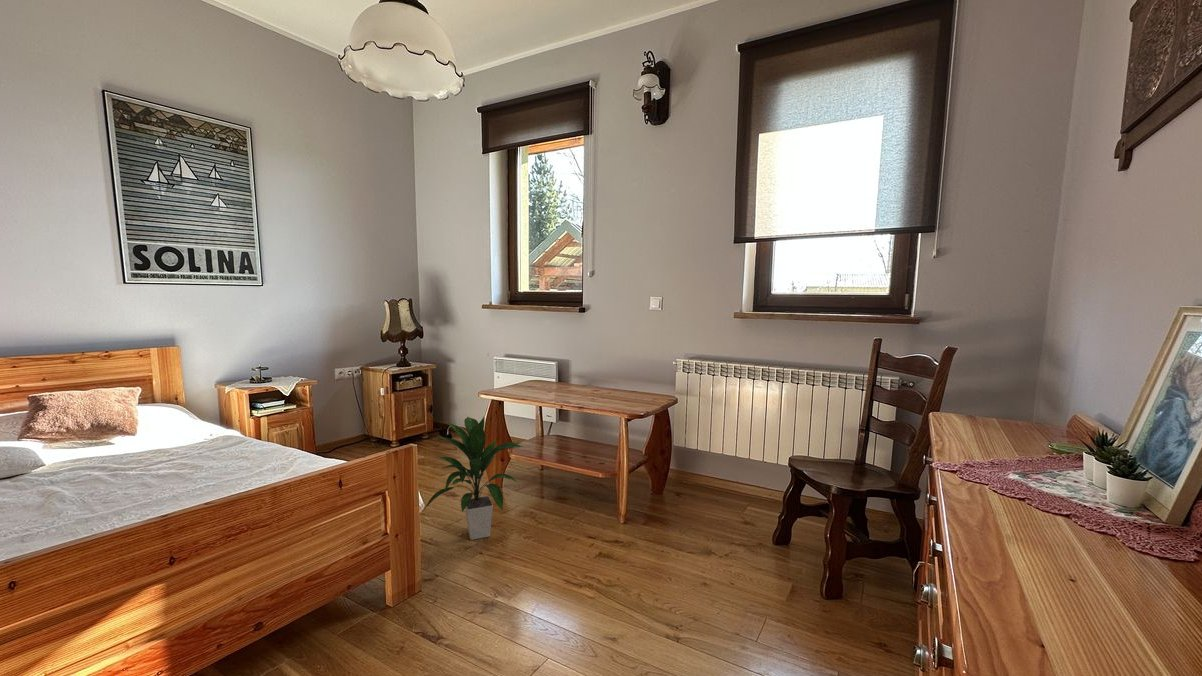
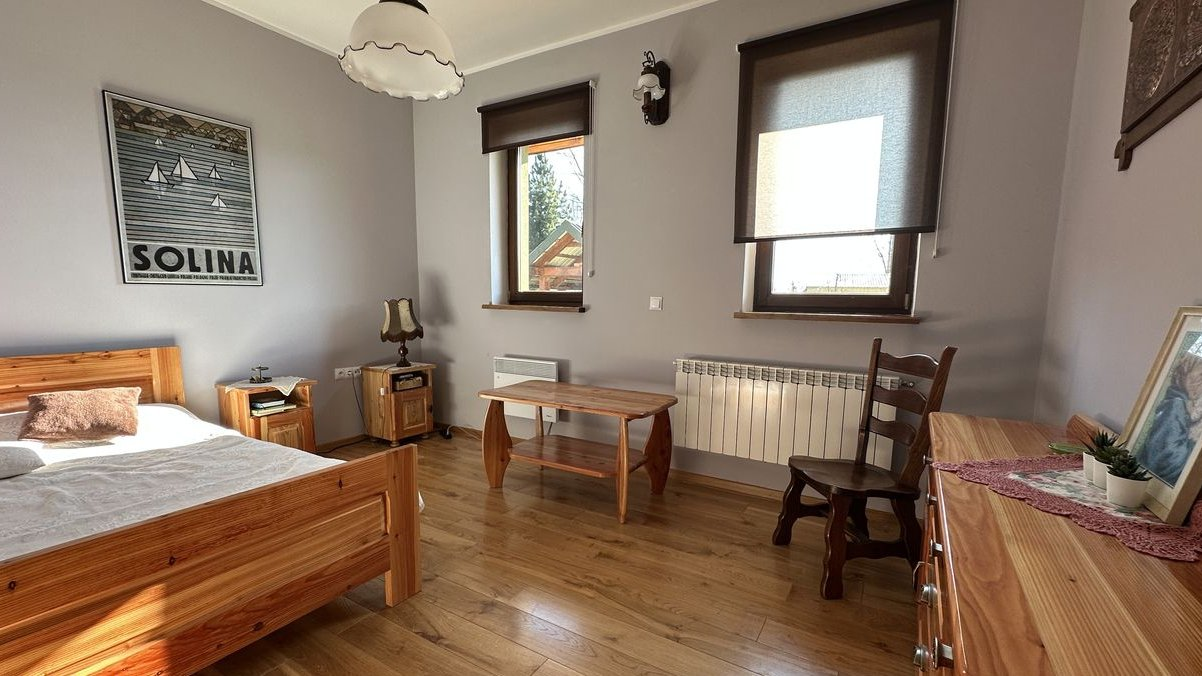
- indoor plant (473, 474)
